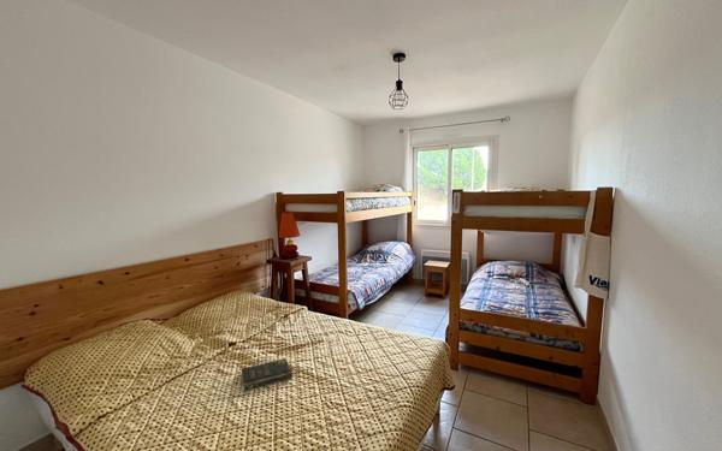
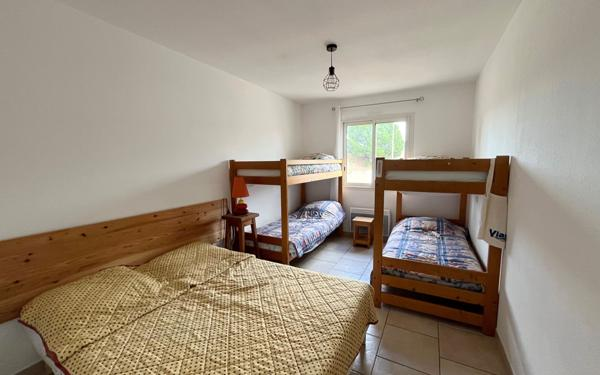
- bible (266, 373)
